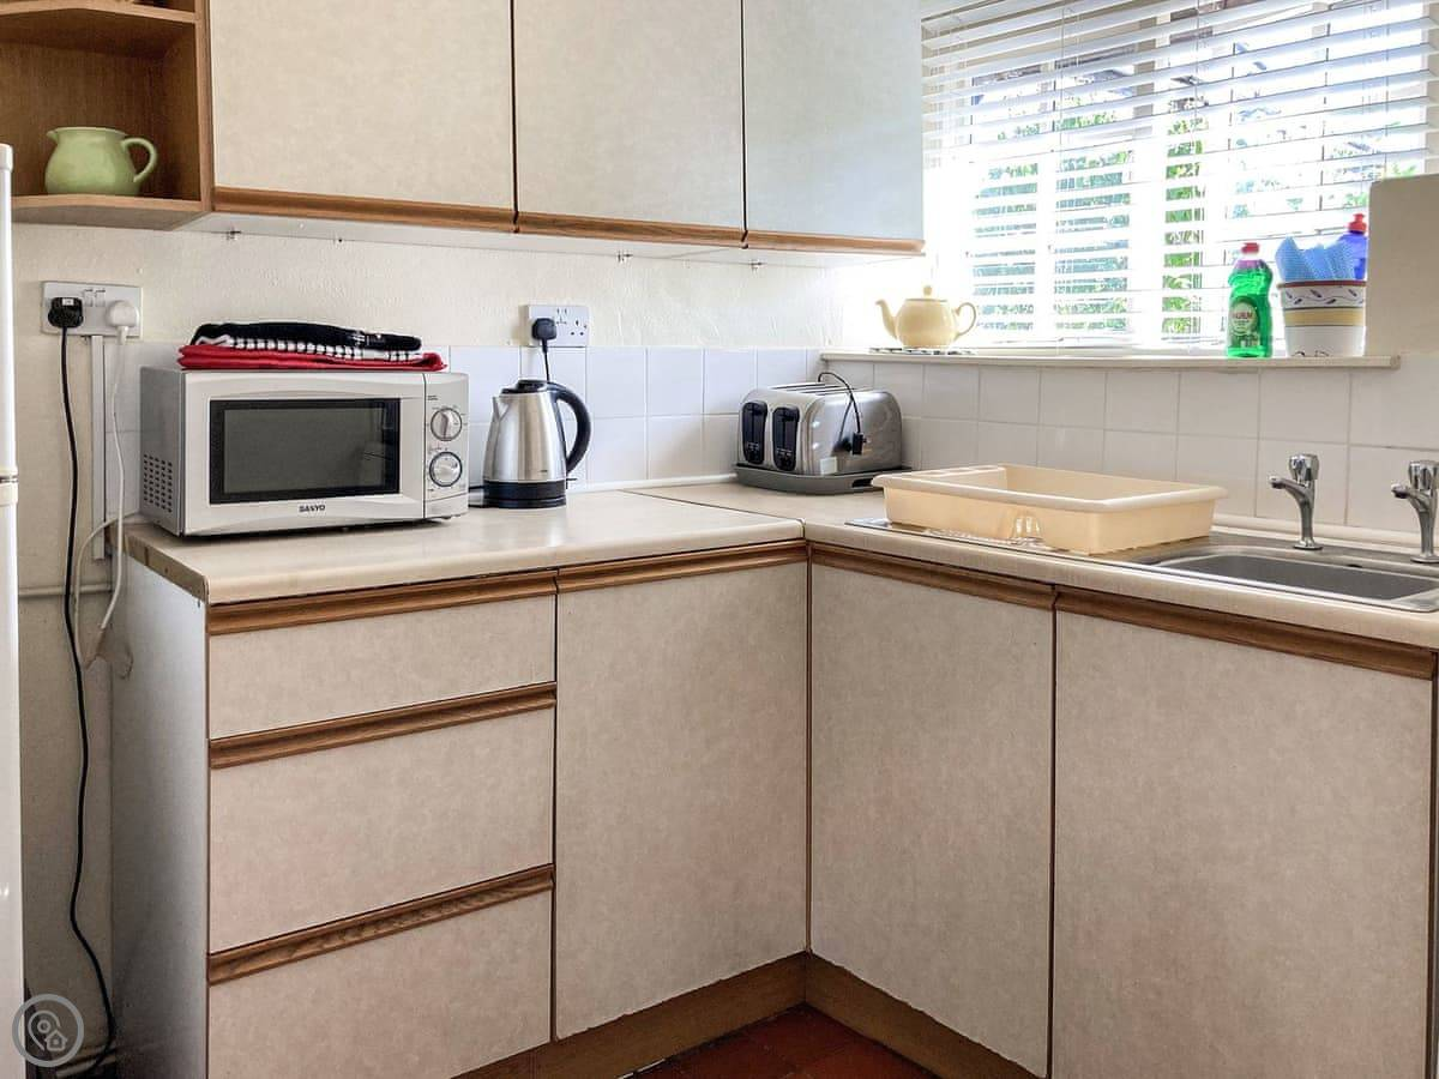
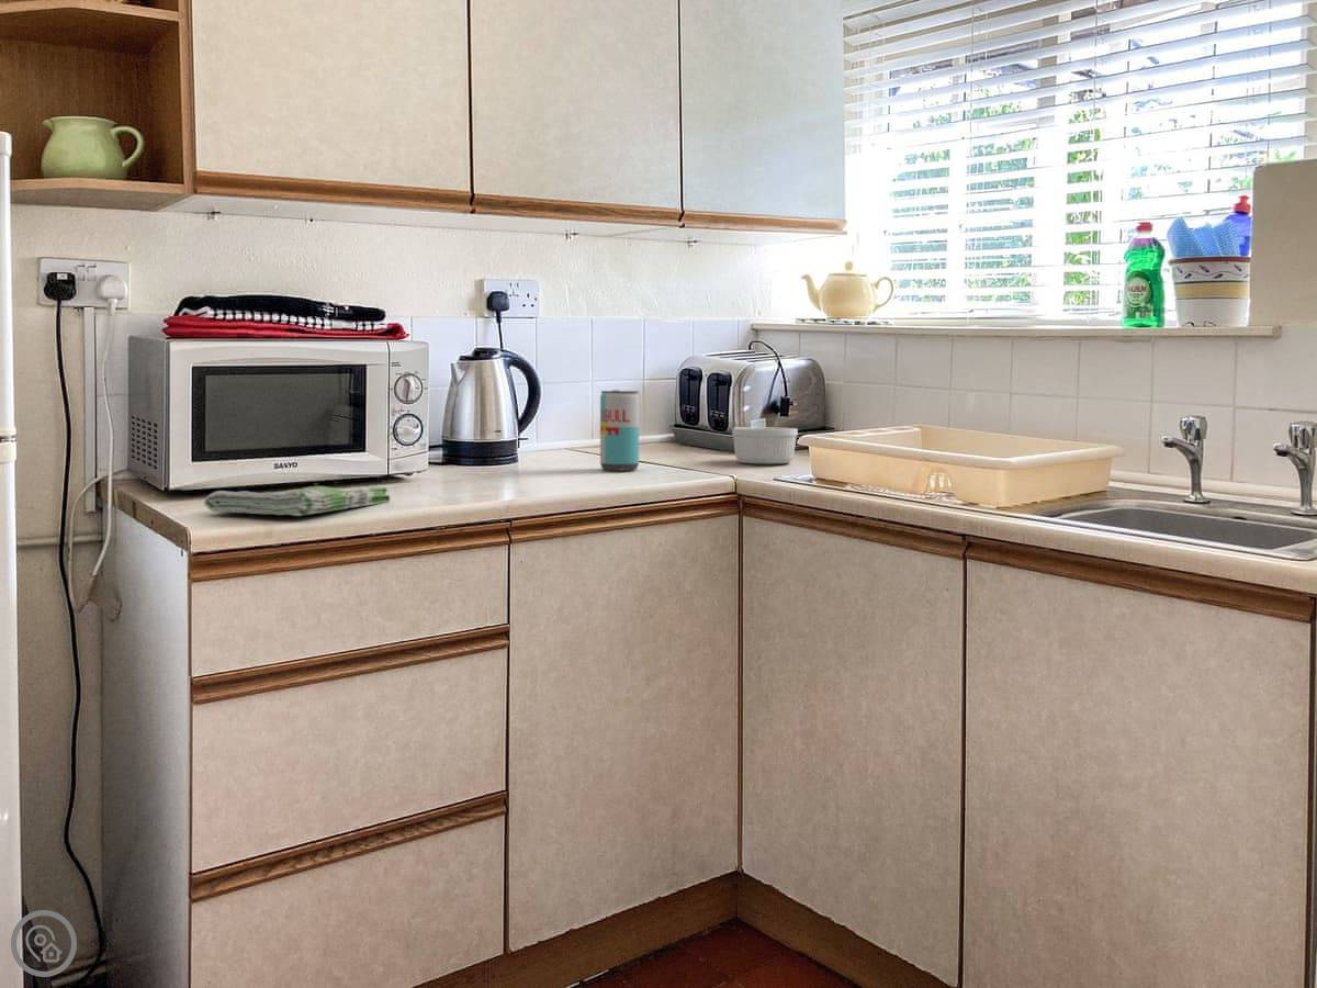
+ beverage can (619, 429)
+ ramekin (764, 445)
+ dish towel (301, 495)
